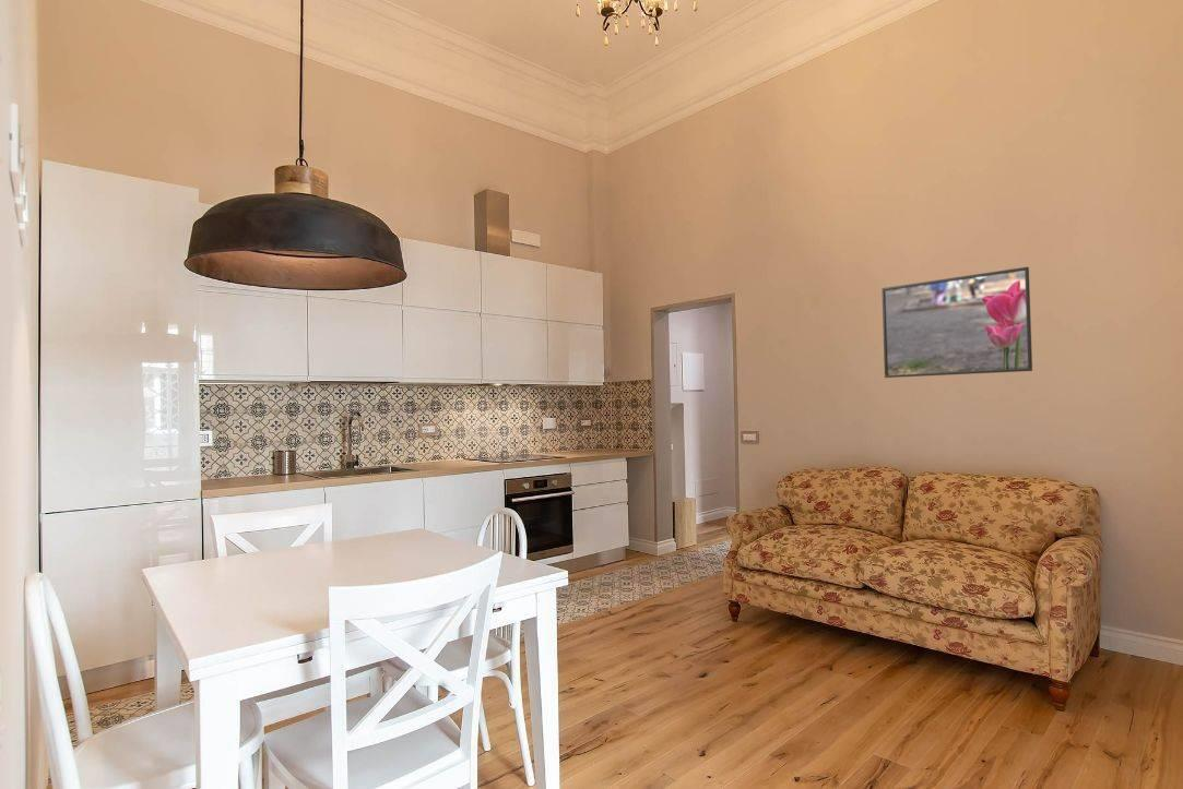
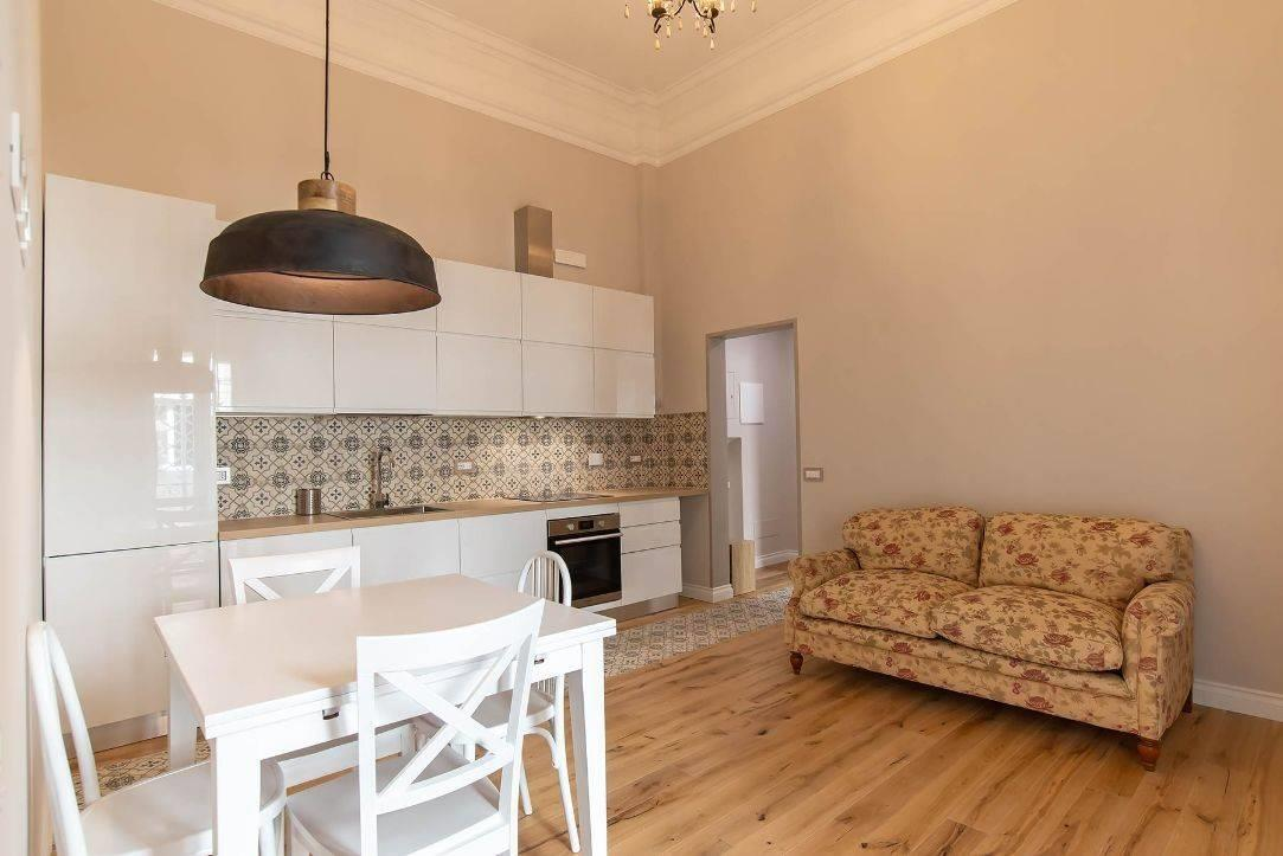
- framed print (951, 326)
